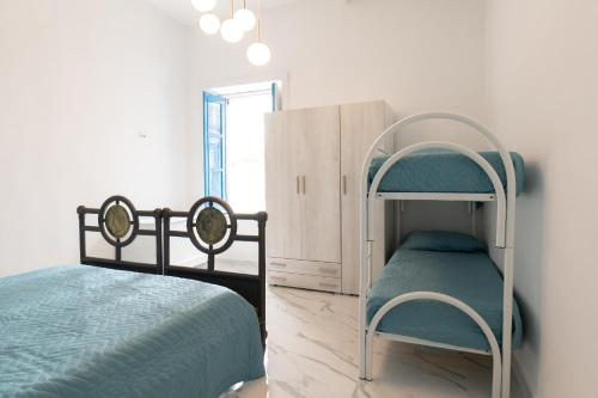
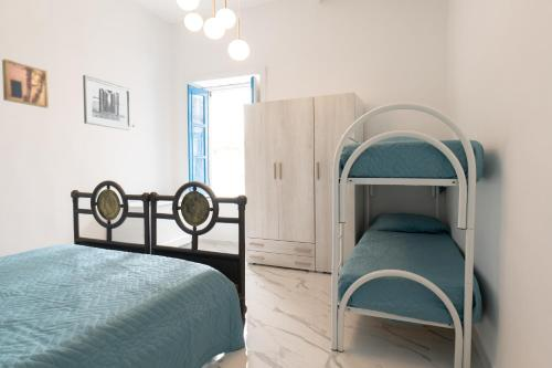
+ wall art (26, 84)
+ wall art (109, 105)
